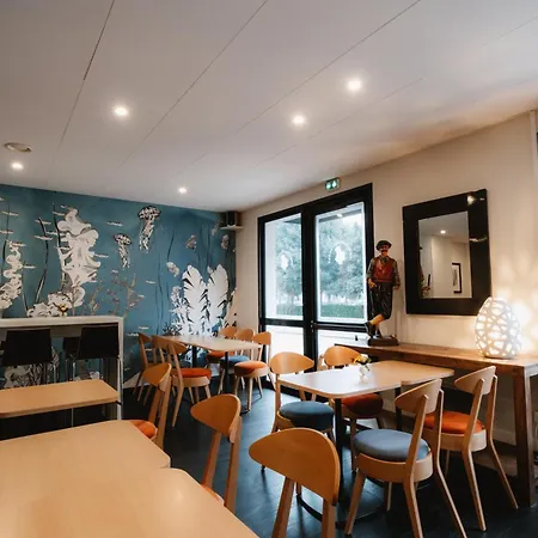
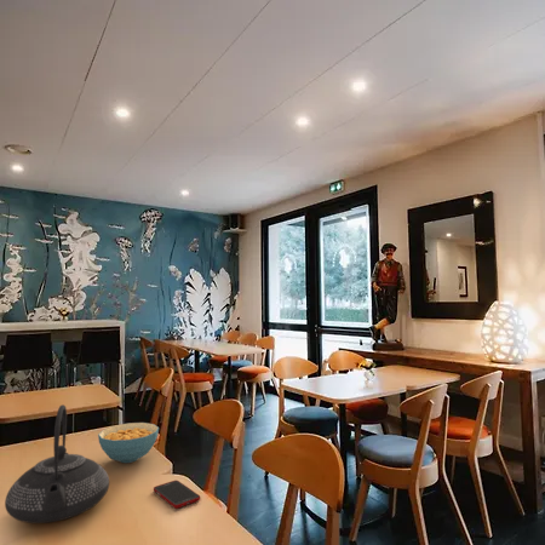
+ cereal bowl (128, 444)
+ teapot (59, 459)
+ cell phone (176, 493)
